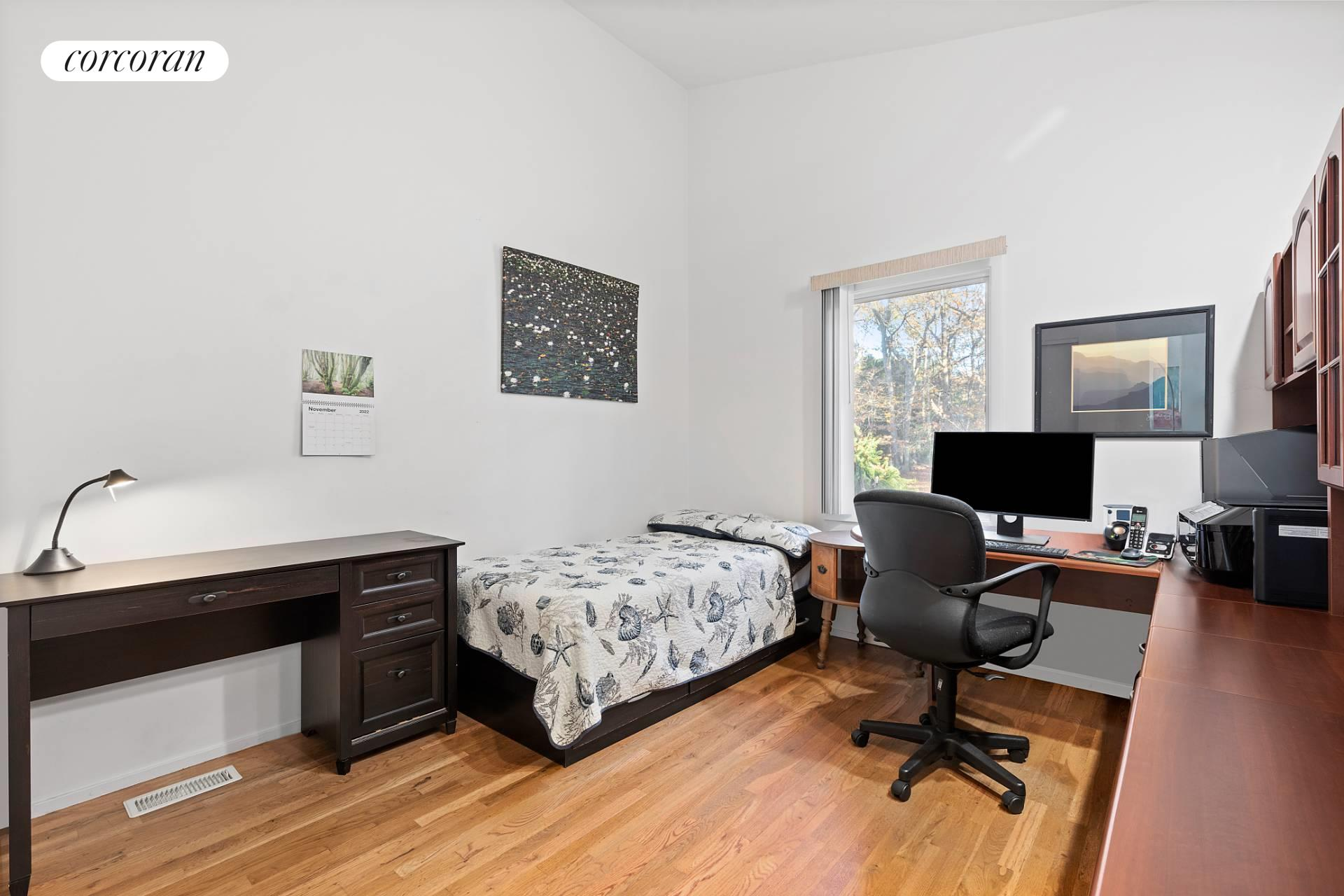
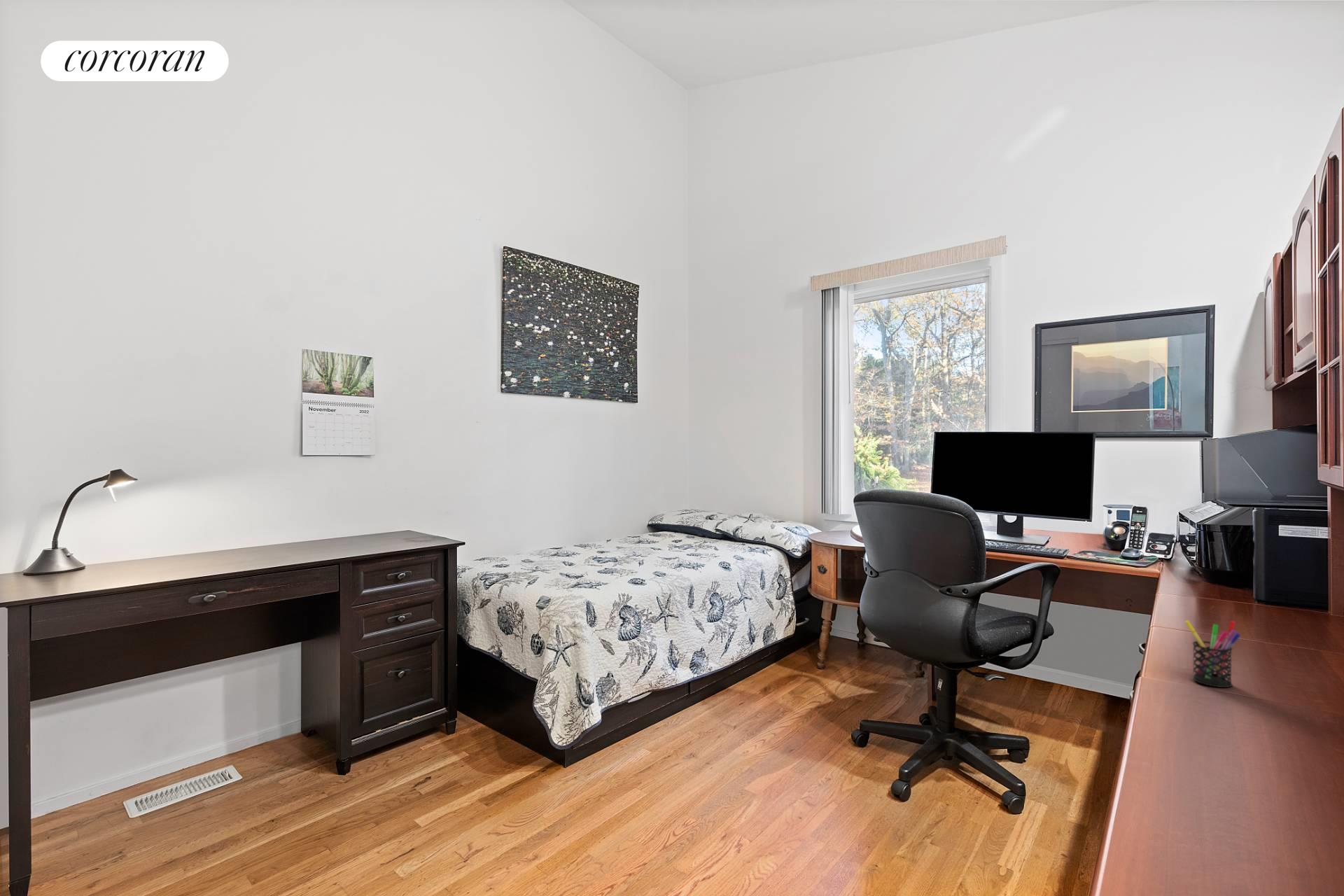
+ pen holder (1214, 650)
